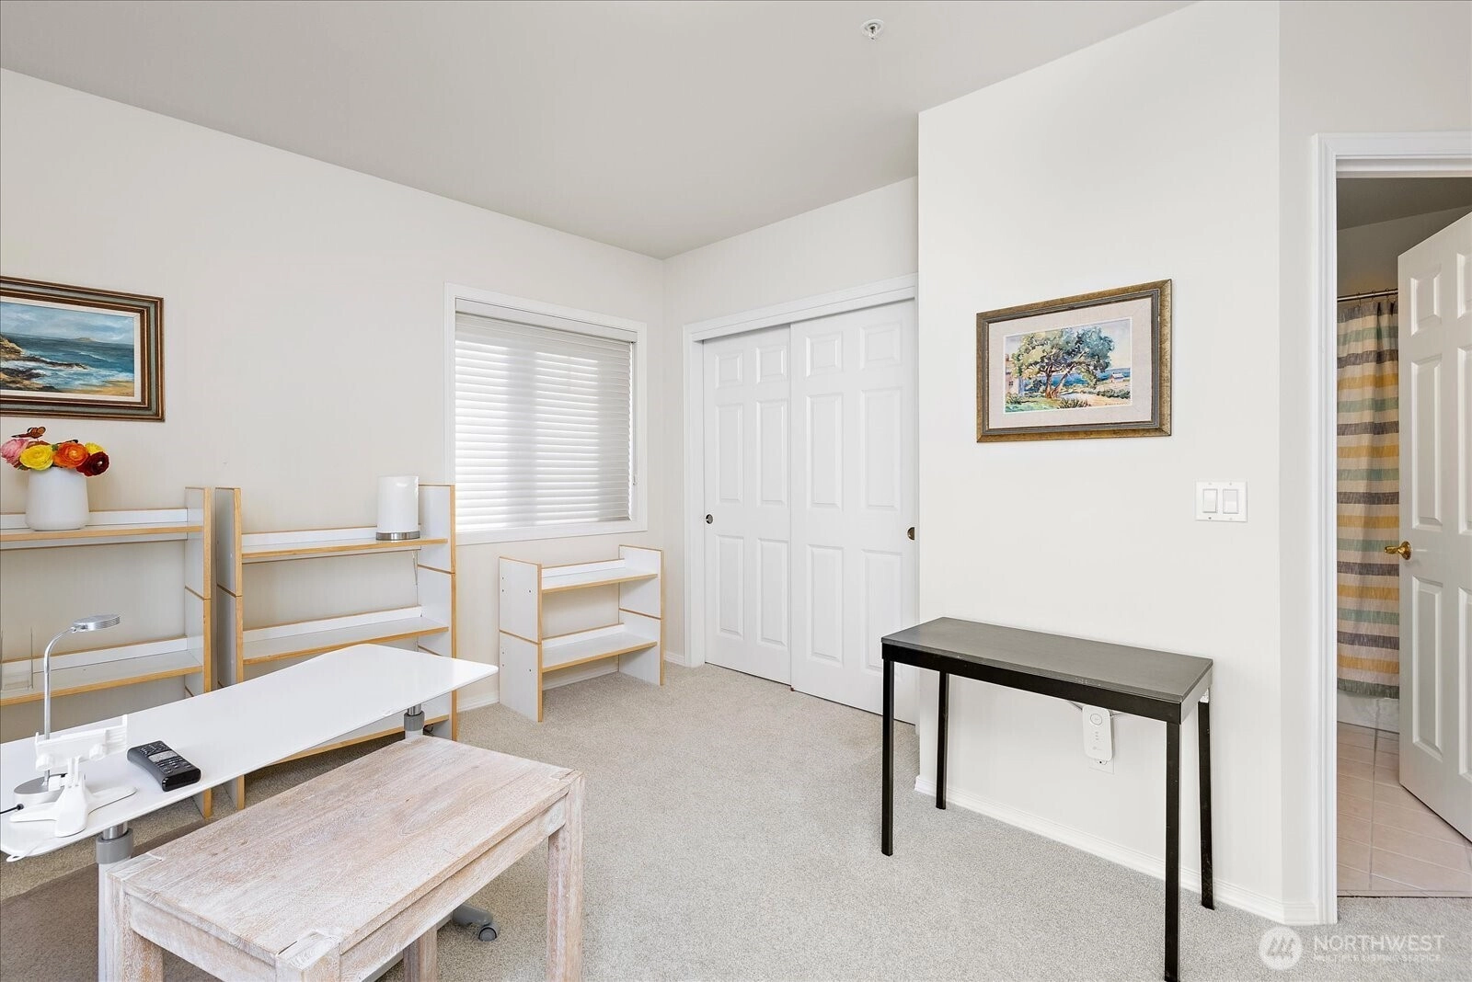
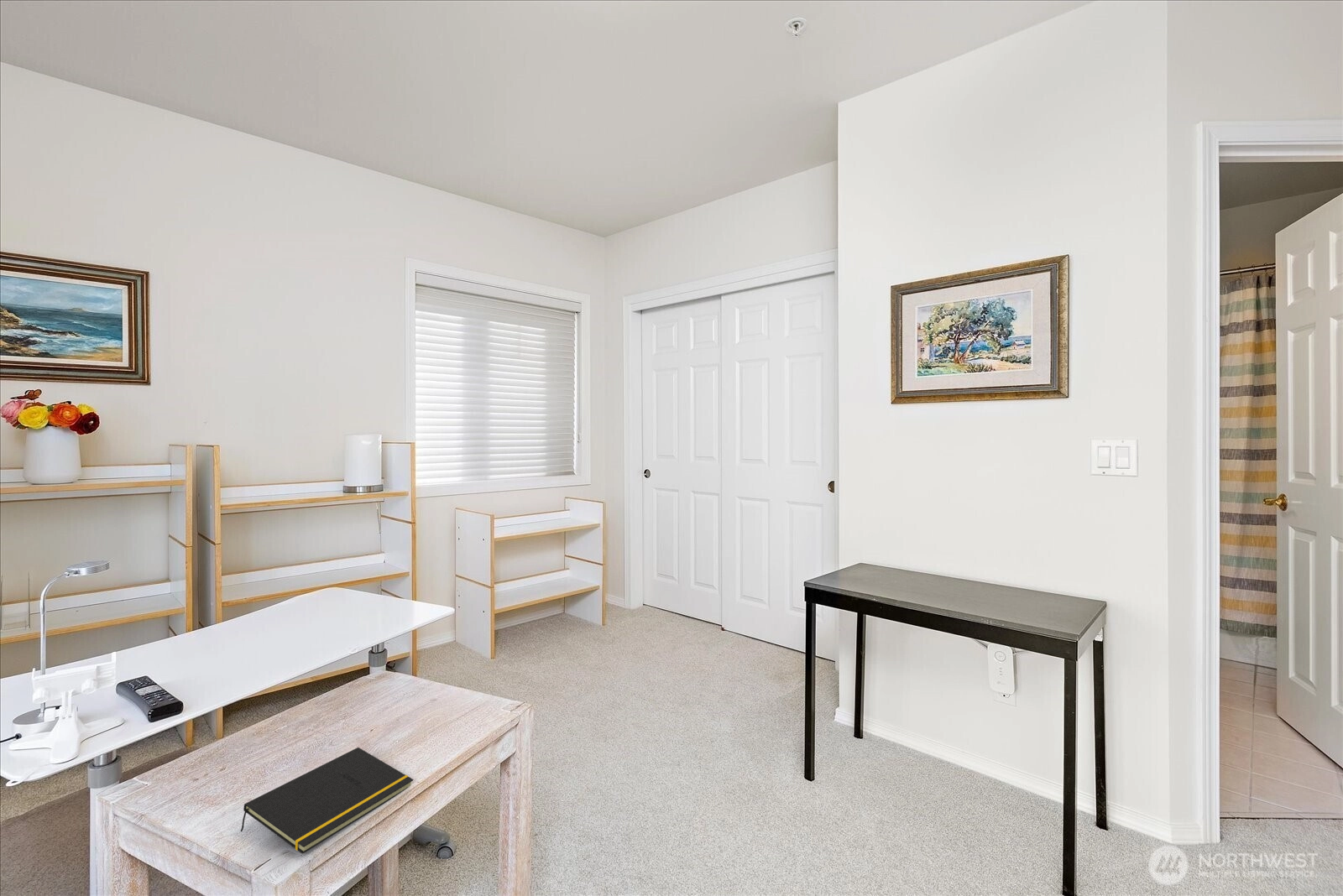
+ notepad (333, 794)
